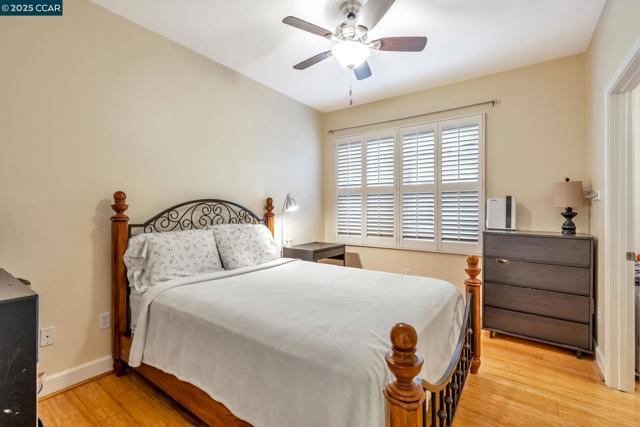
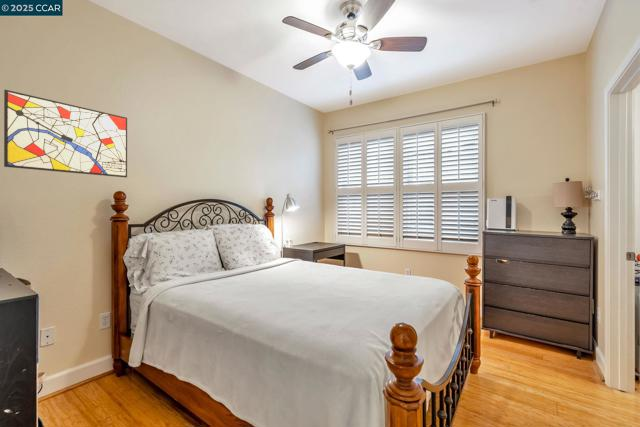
+ wall art (73, 139)
